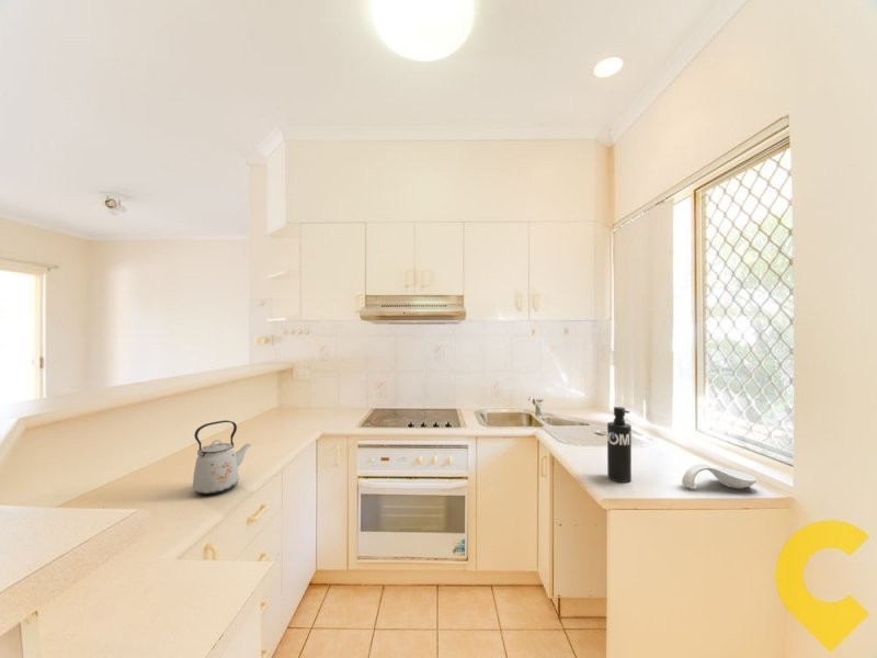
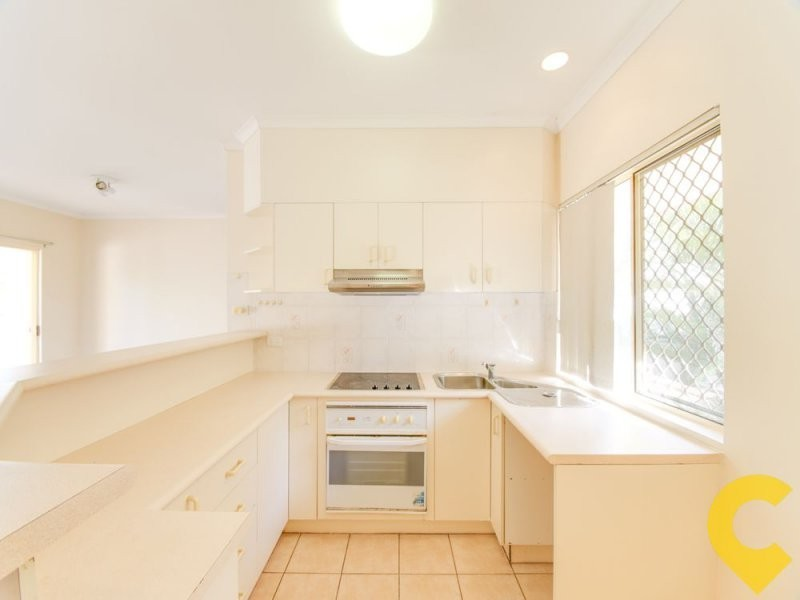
- spoon rest (718, 475)
- soap dispenser (619, 443)
- kettle (224, 453)
